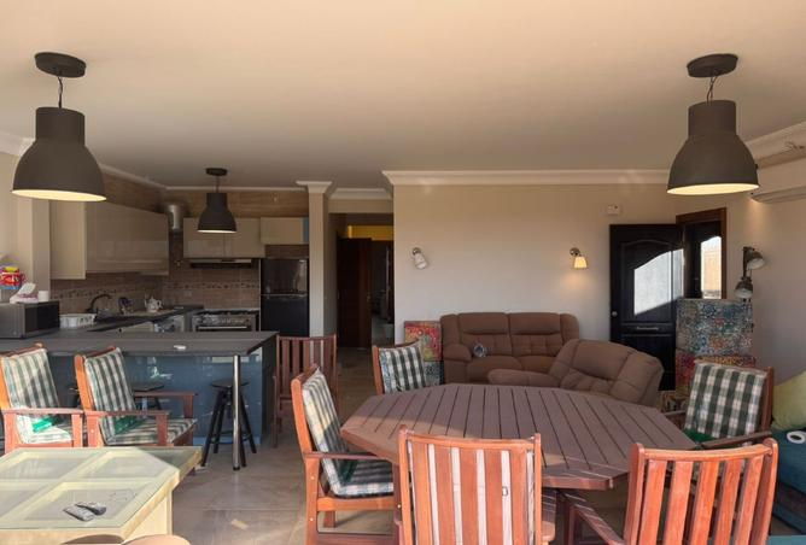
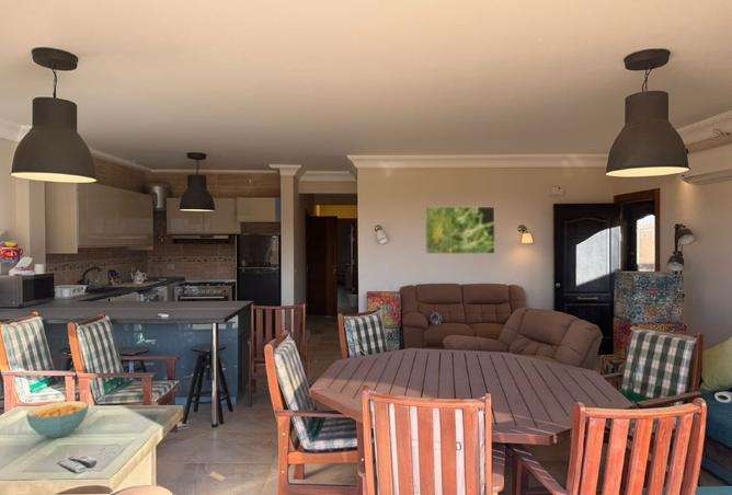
+ cereal bowl (58, 422)
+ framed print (459, 230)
